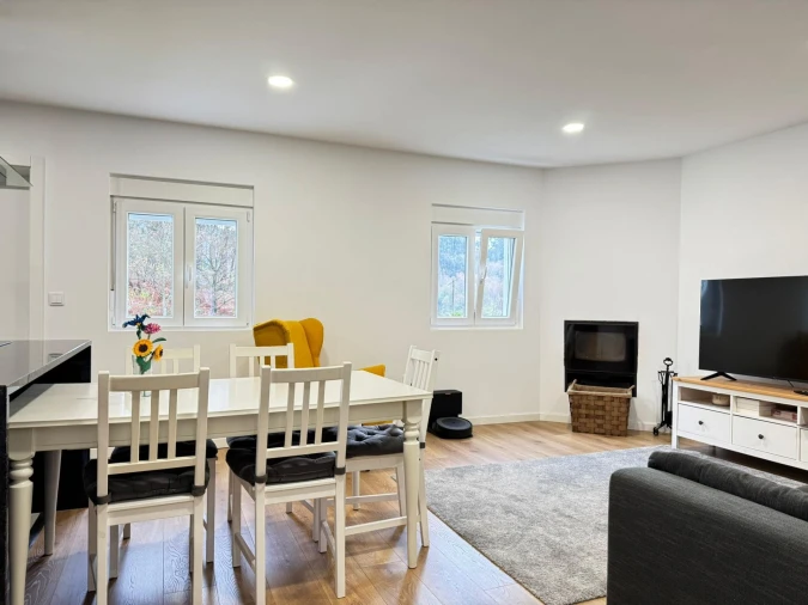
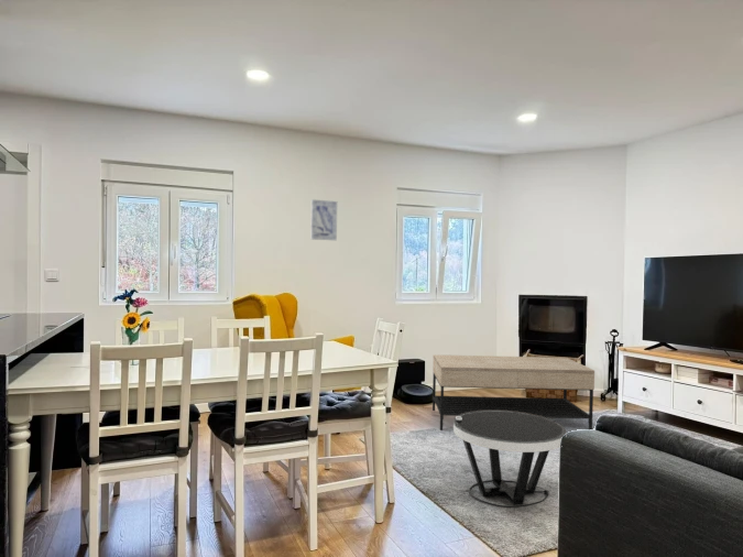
+ side table (507, 450)
+ coffee table (507, 387)
+ wall art (324, 220)
